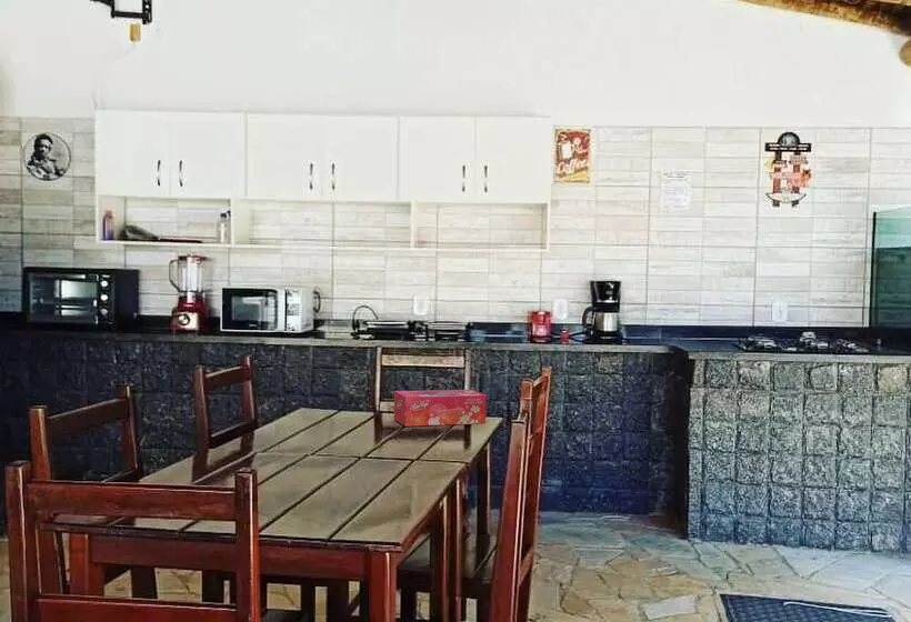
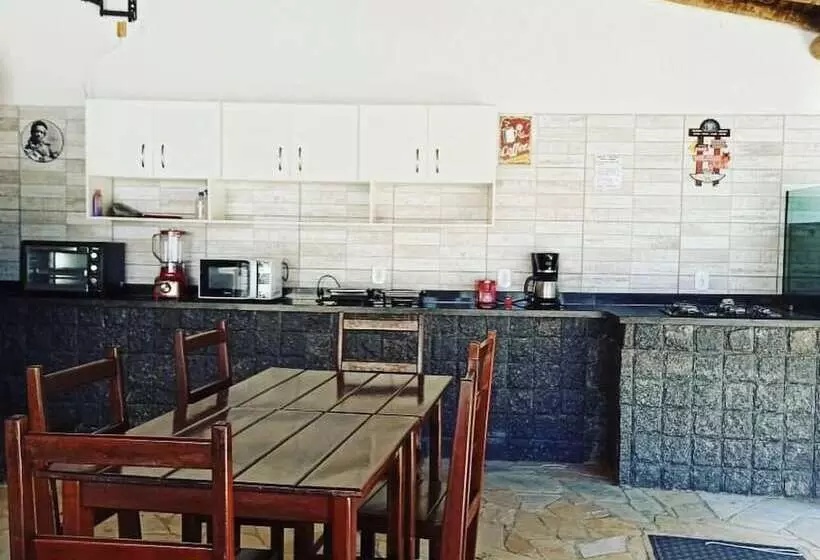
- tissue box (439, 407)
